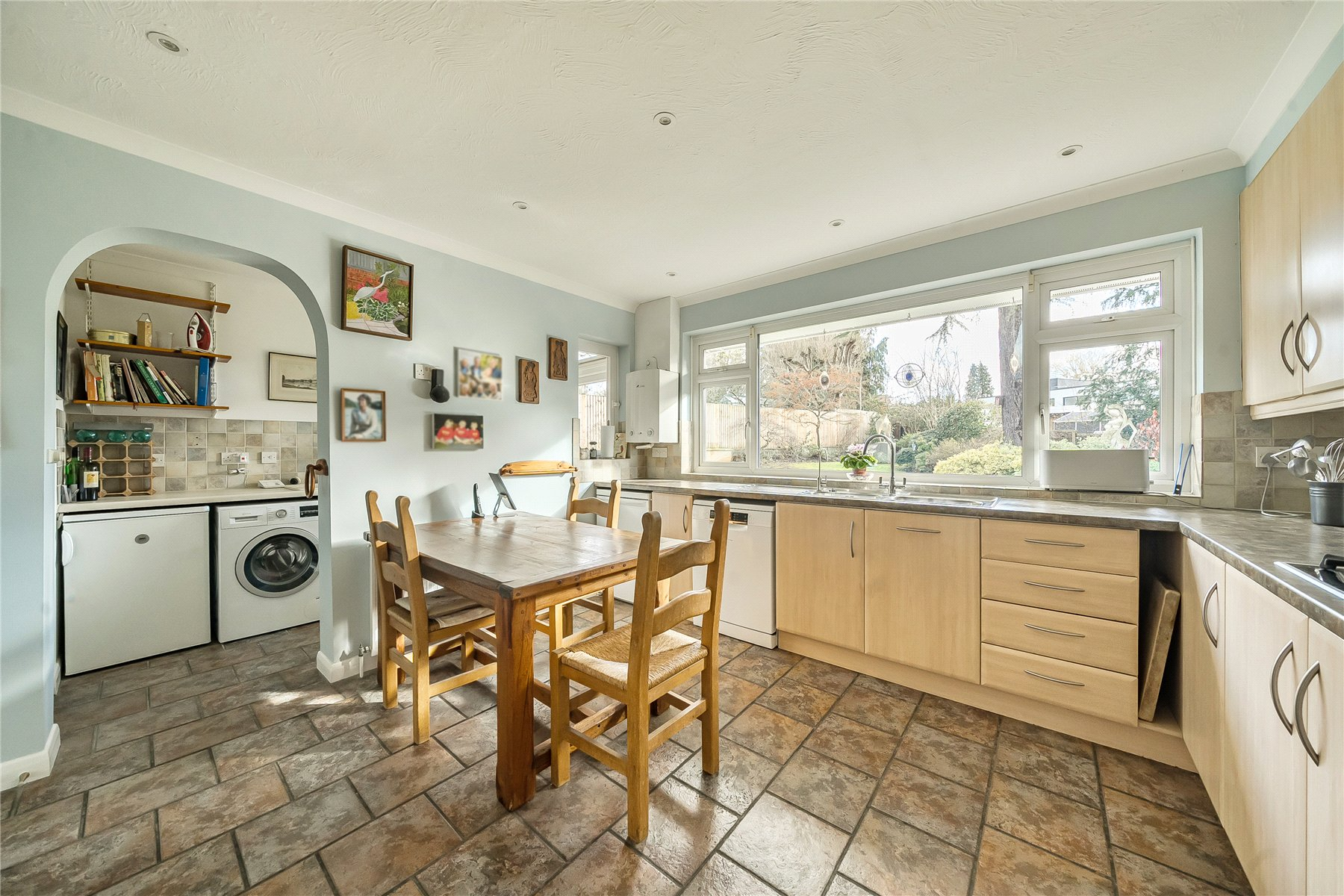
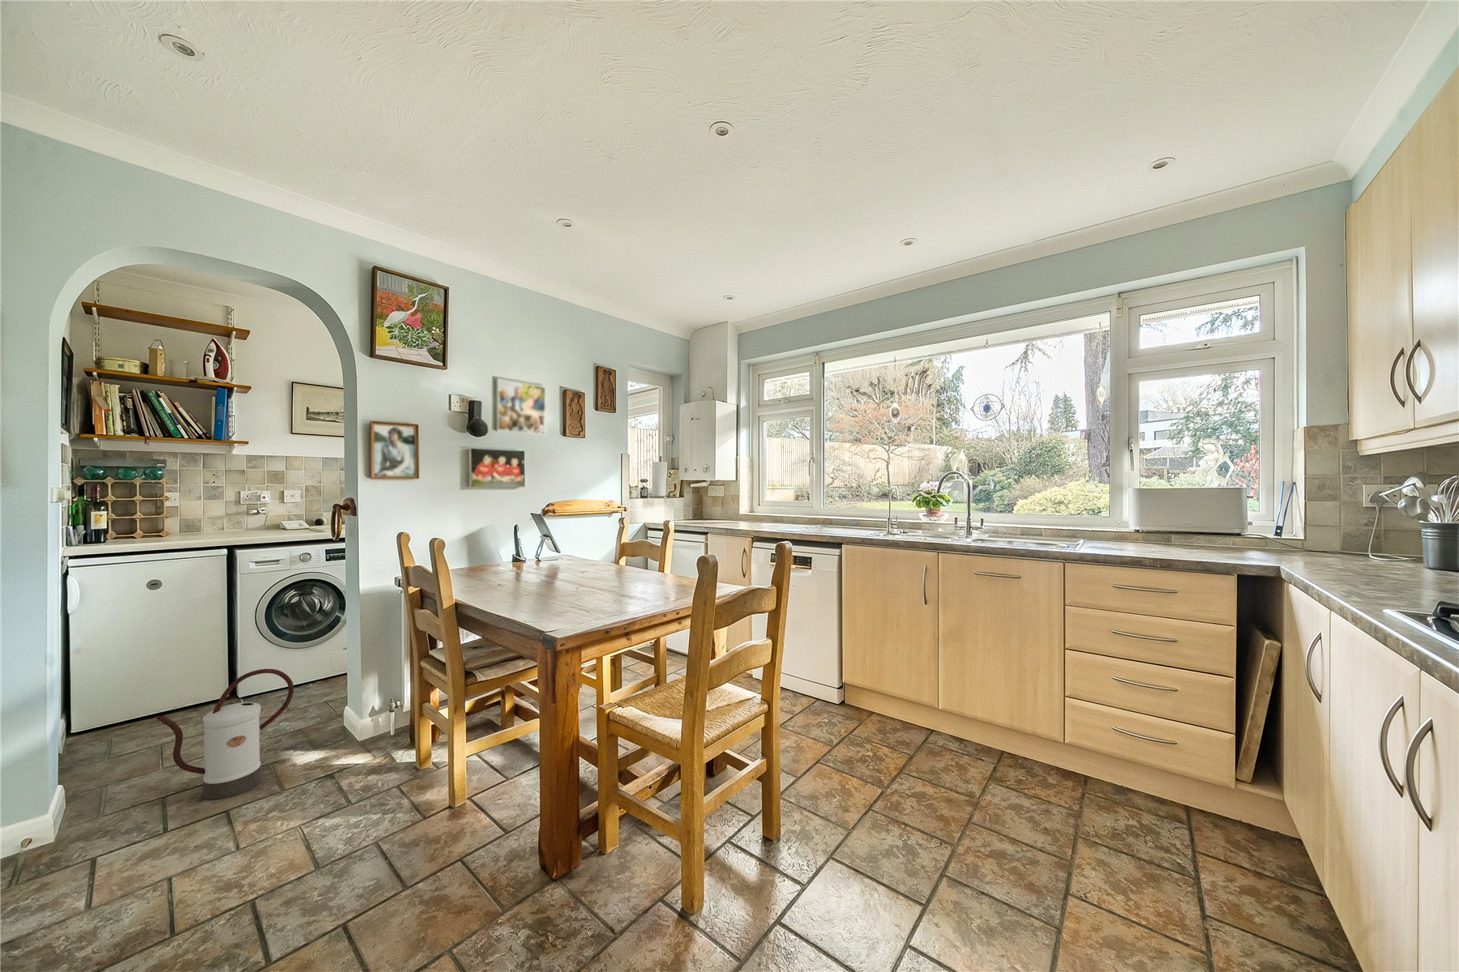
+ watering can (229, 731)
